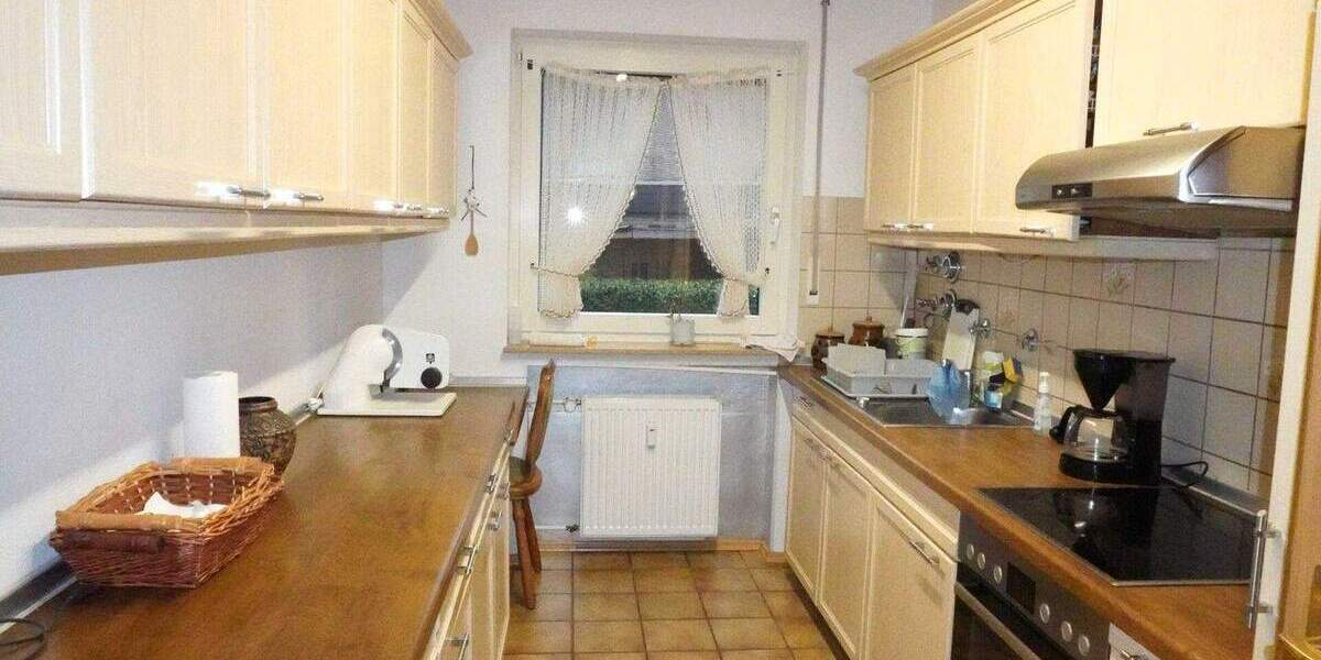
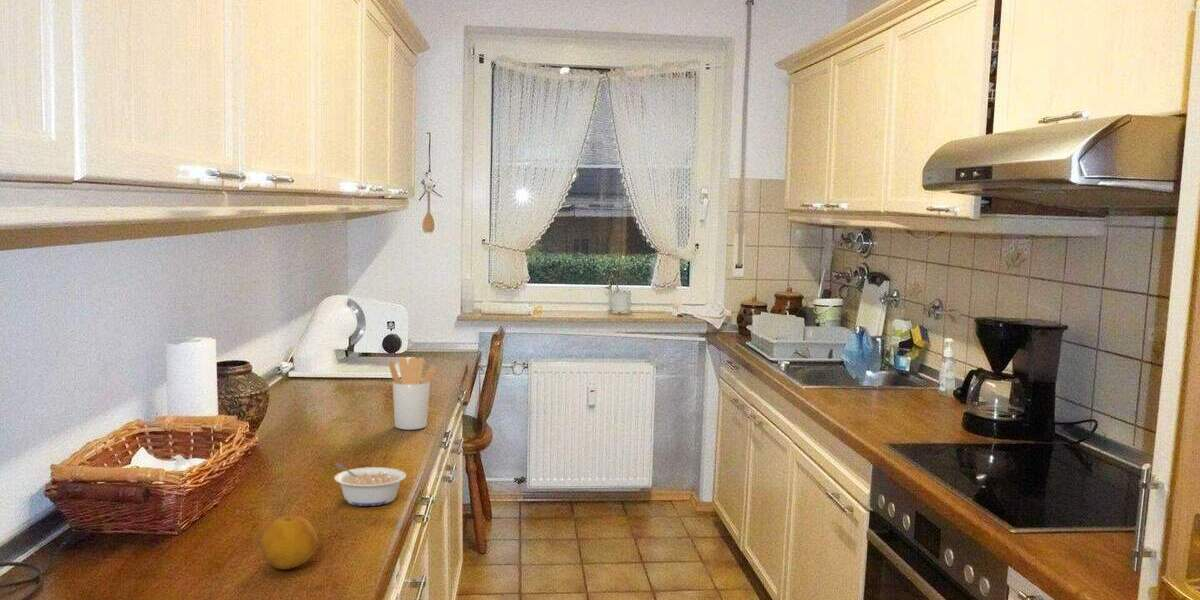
+ legume (367, 485)
+ fruit (289, 542)
+ utensil holder (410, 390)
